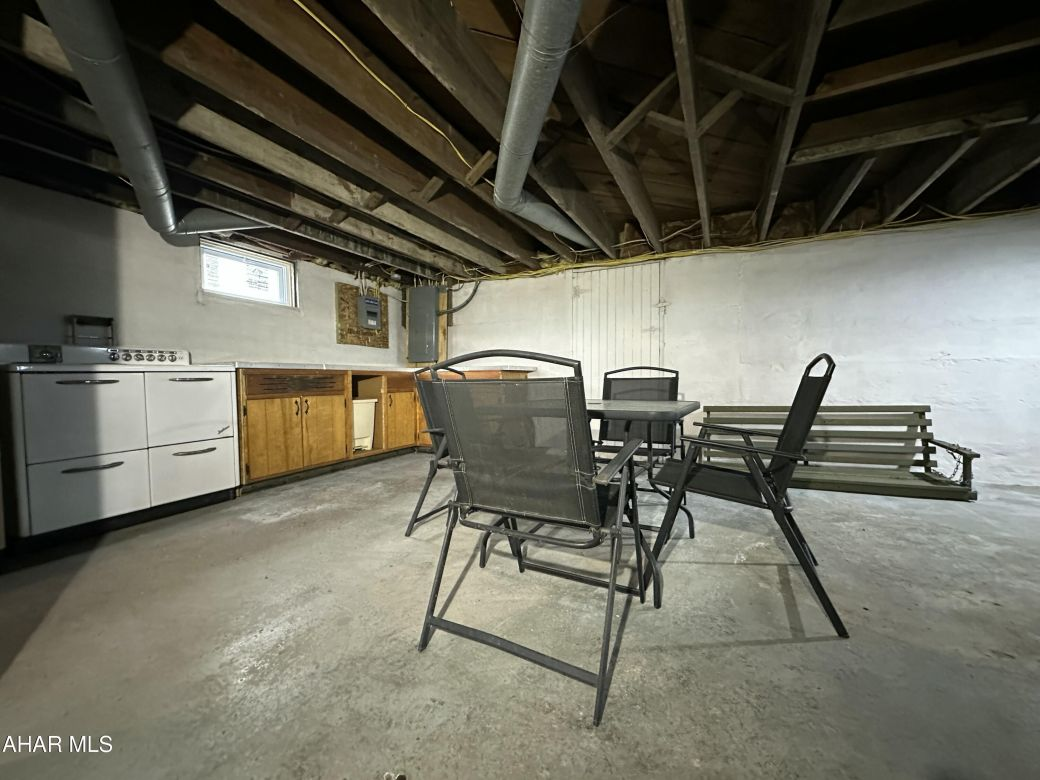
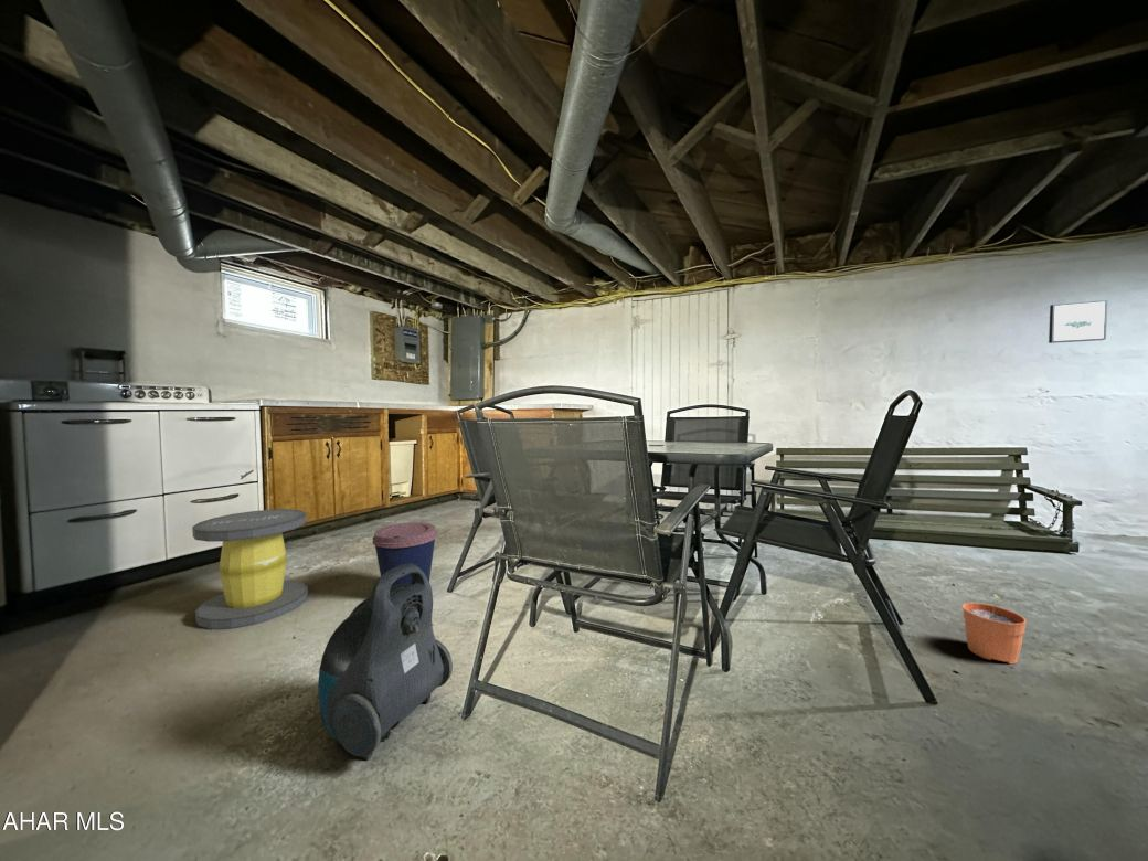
+ wall art (1077, 321)
+ plant pot (992, 623)
+ stool (254, 563)
+ coffee cup (406, 561)
+ vacuum cleaner (385, 642)
